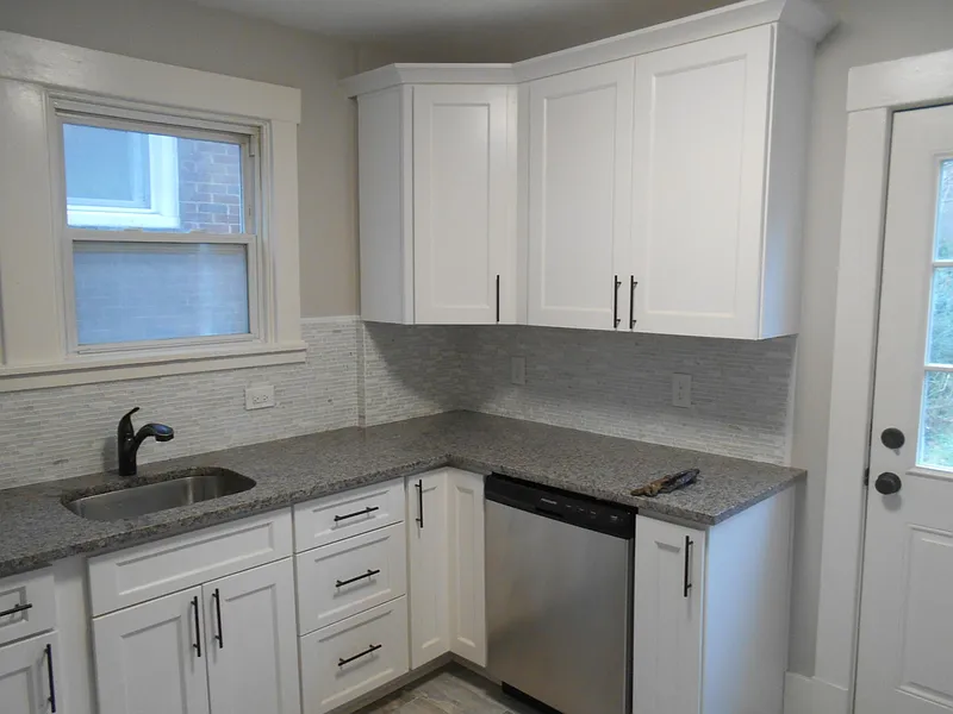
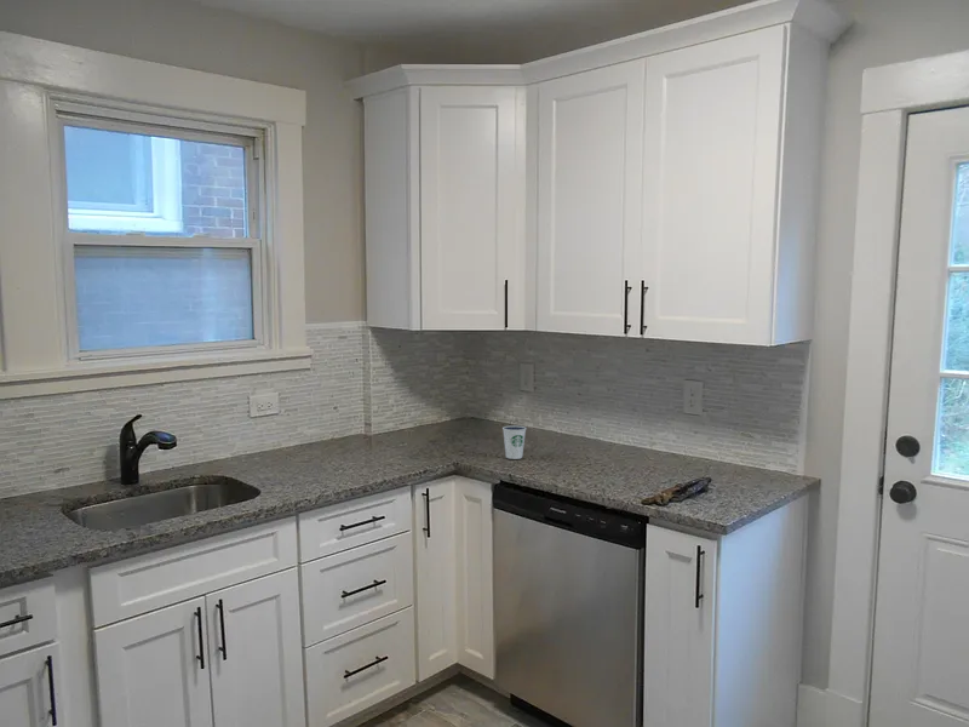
+ dixie cup (514, 442)
